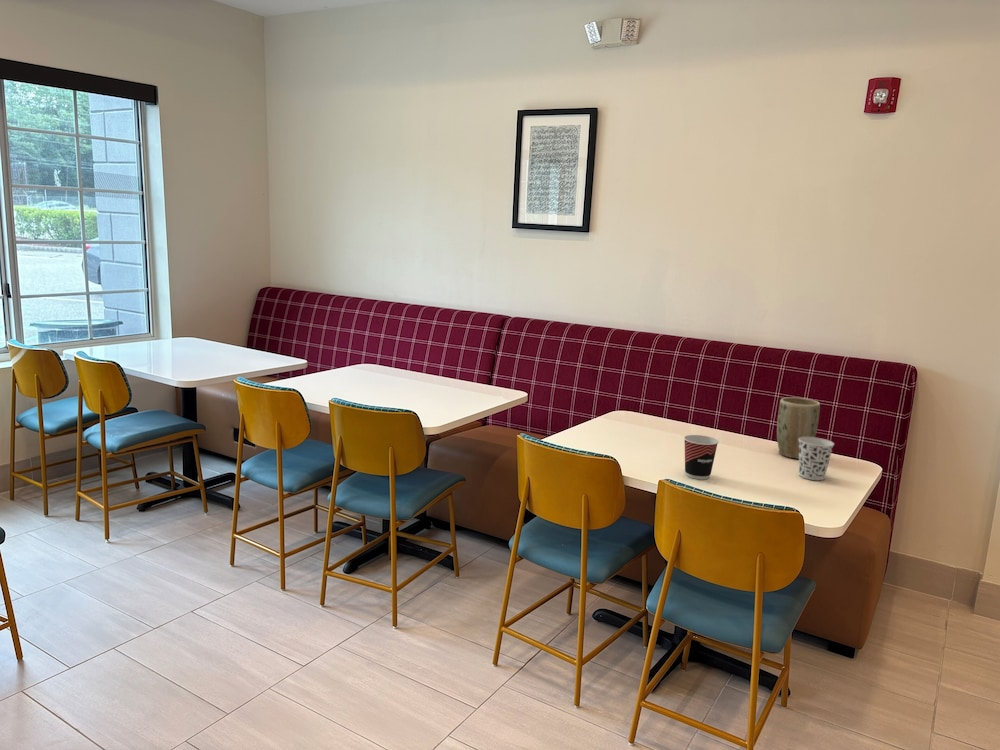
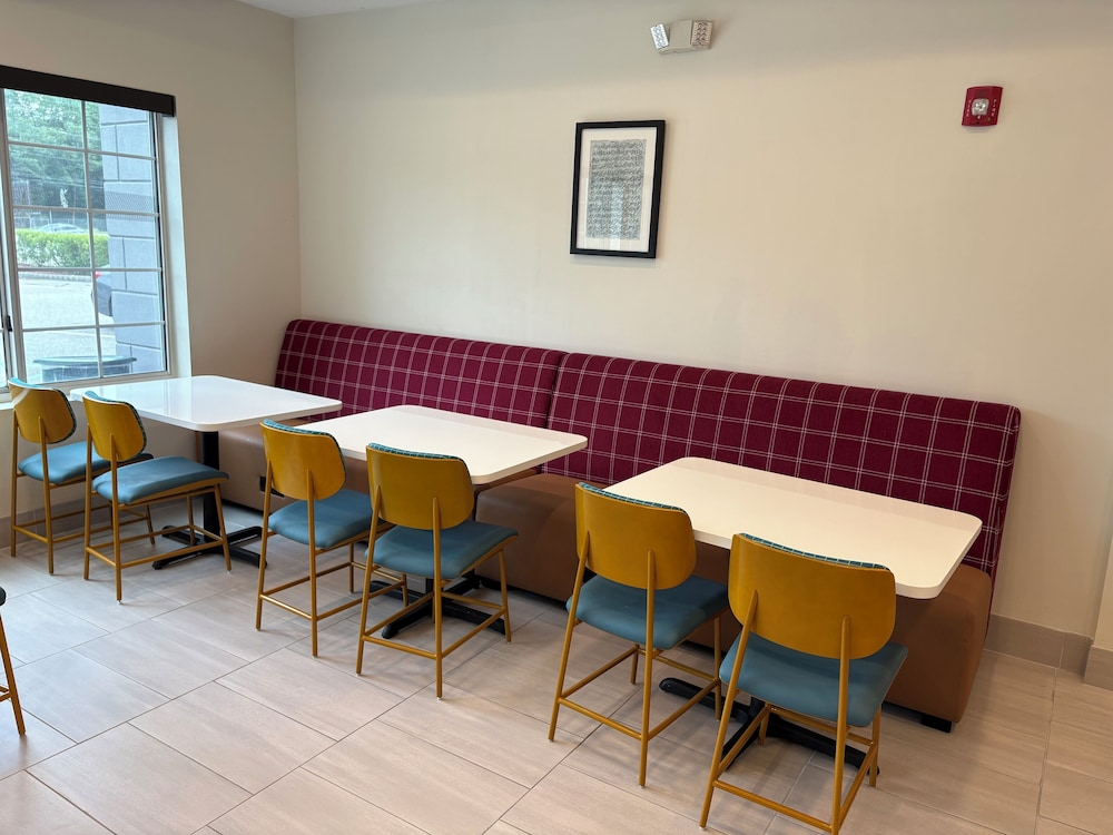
- cup (813, 459)
- cup (699, 457)
- plant pot (796, 428)
